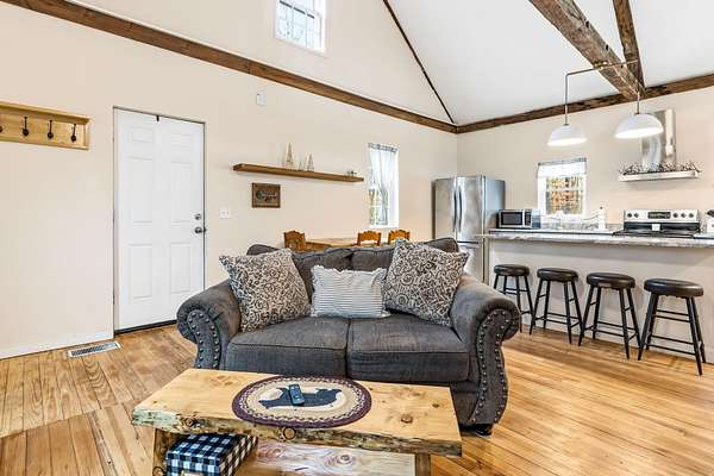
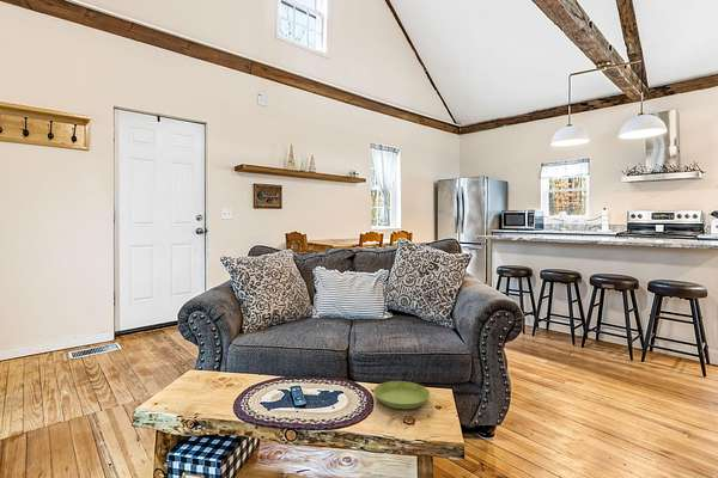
+ saucer (401, 396)
